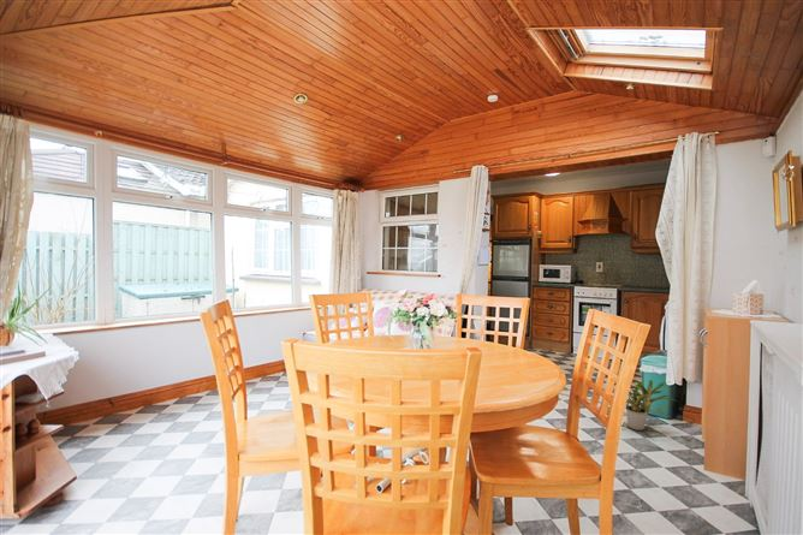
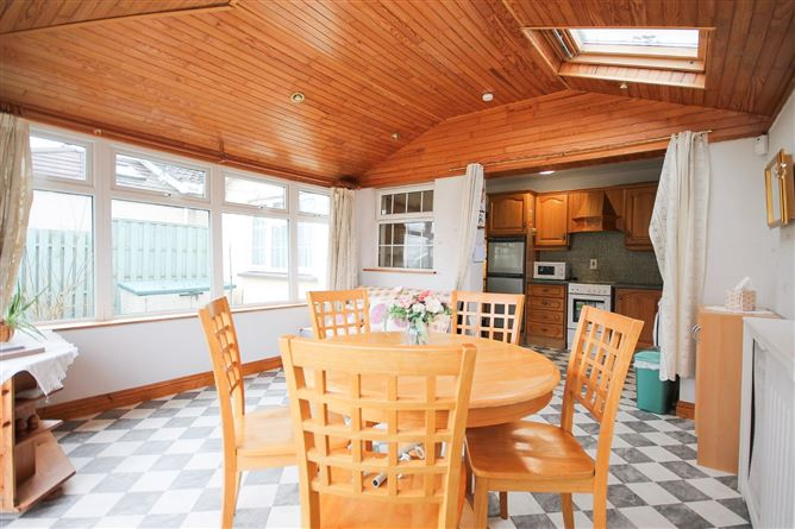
- potted plant (641, 405)
